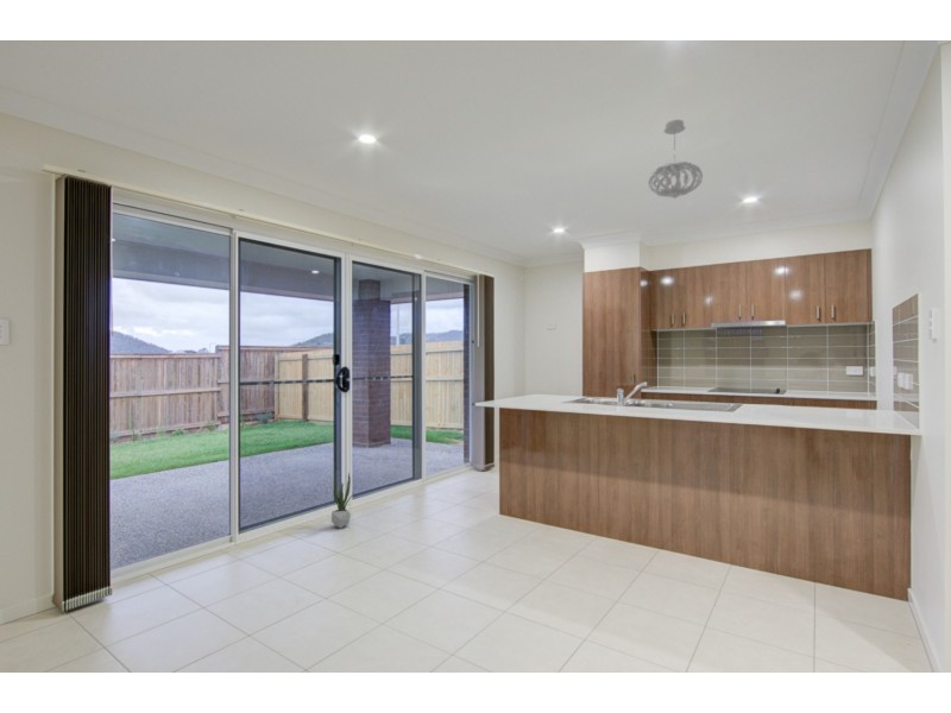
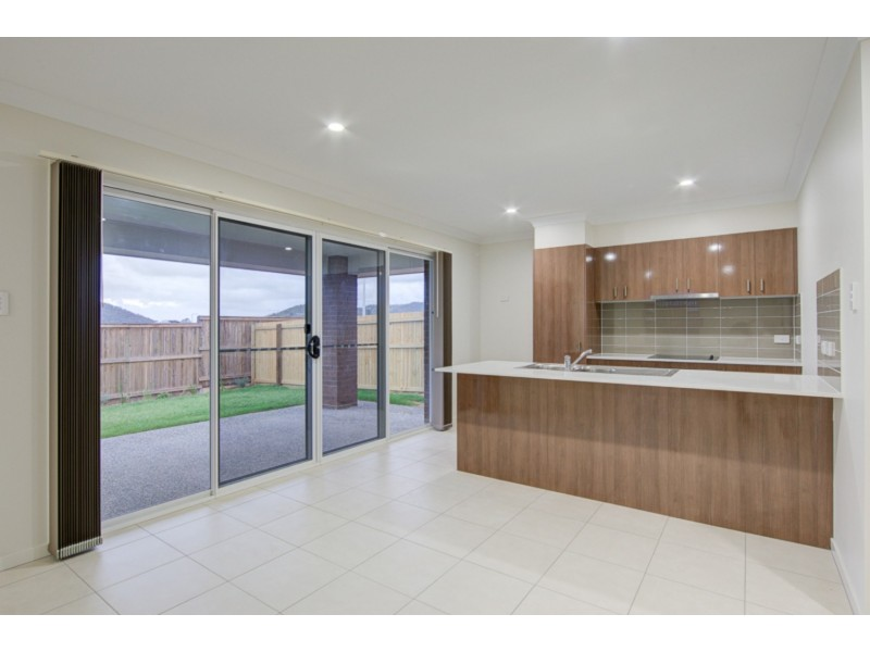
- pendant light (674, 160)
- potted plant (342, 499)
